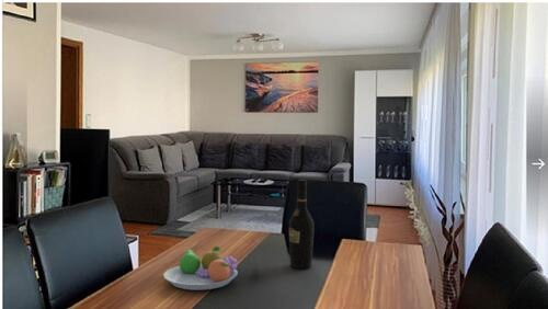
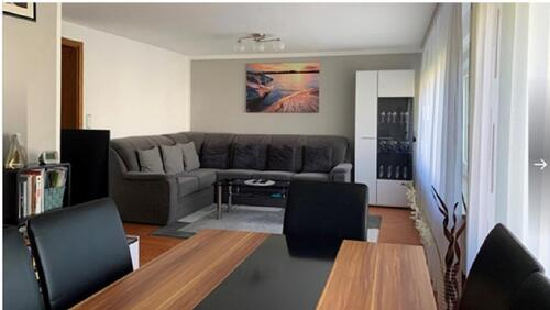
- fruit bowl (201, 265)
- wine bottle (301, 222)
